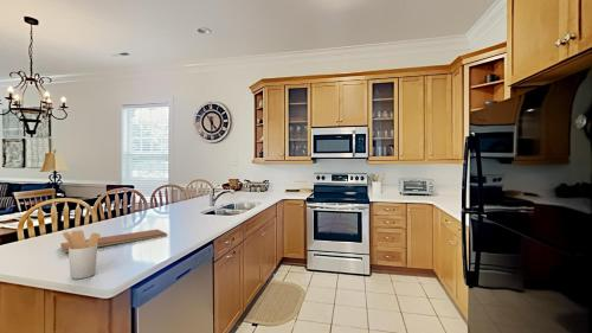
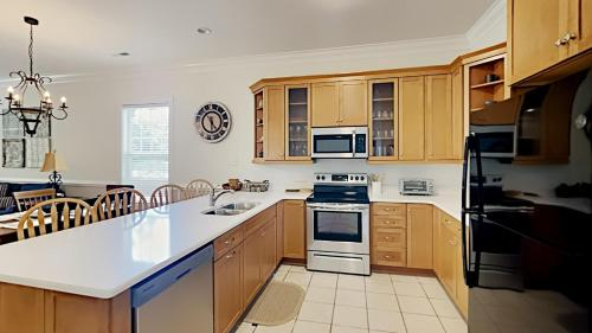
- utensil holder (79, 251)
- chopping board (117, 239)
